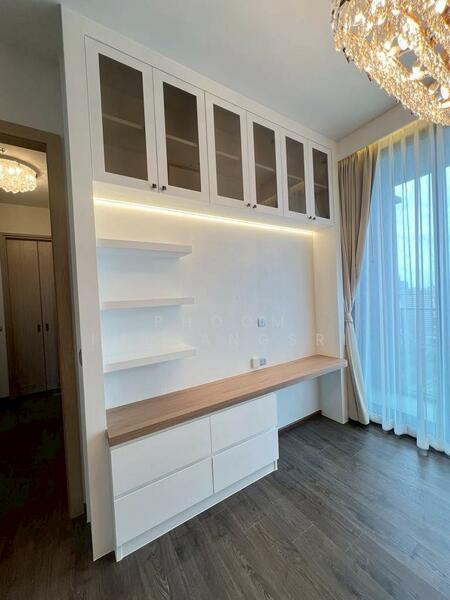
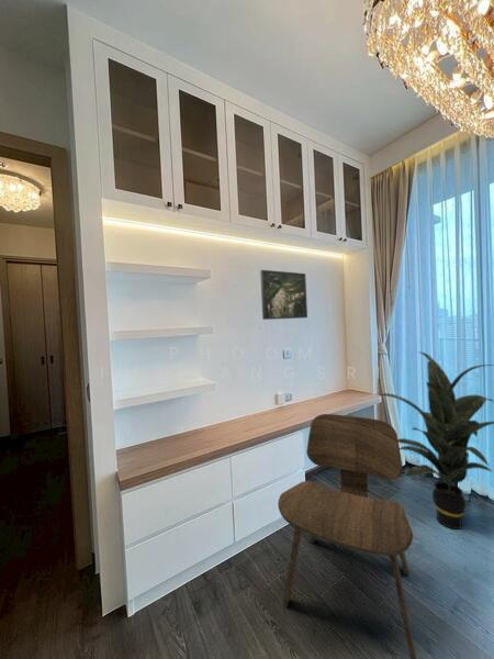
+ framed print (284, 294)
+ chair (347, 513)
+ indoor plant (441, 435)
